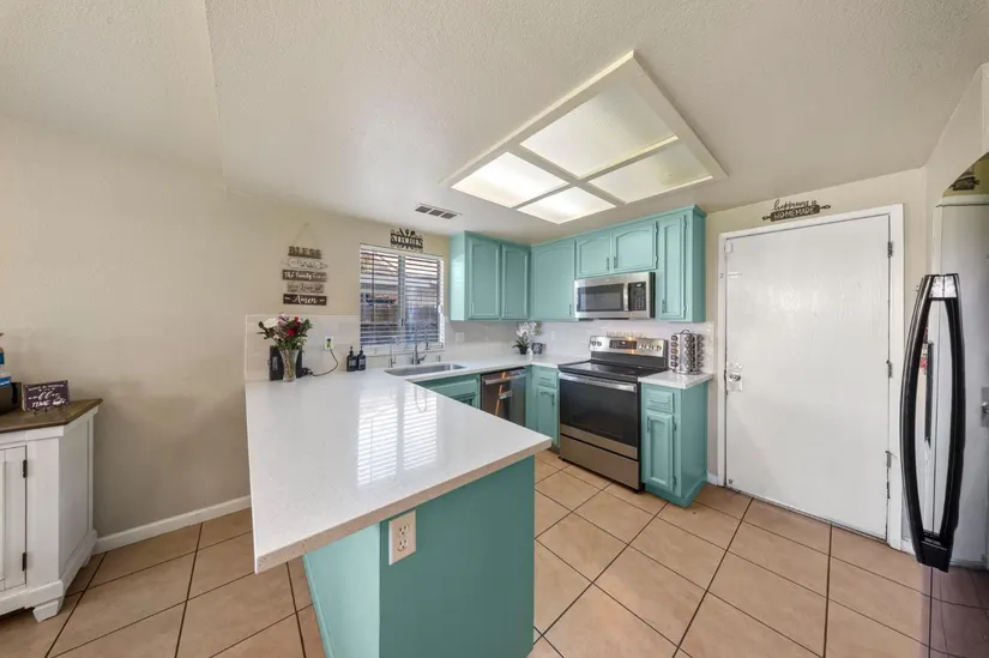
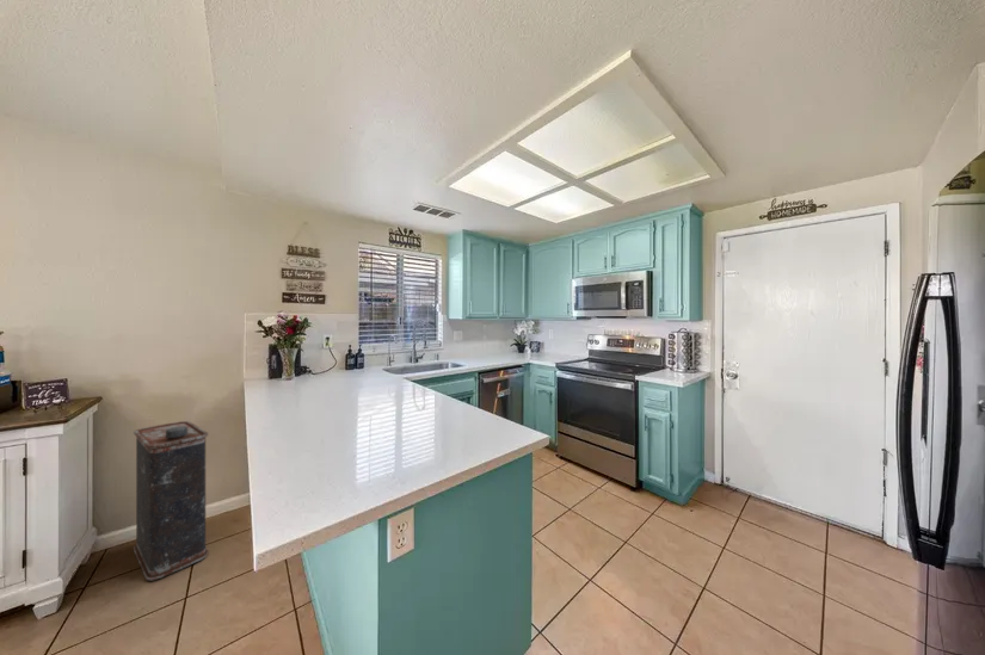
+ oil can (170, 487)
